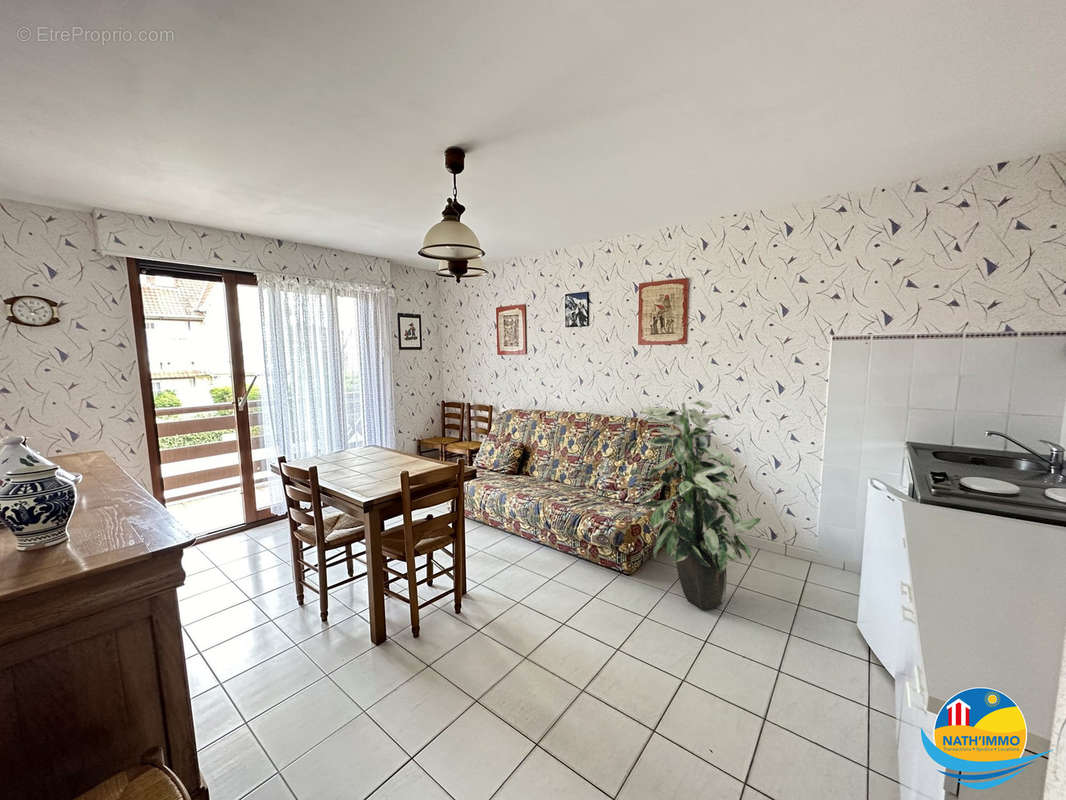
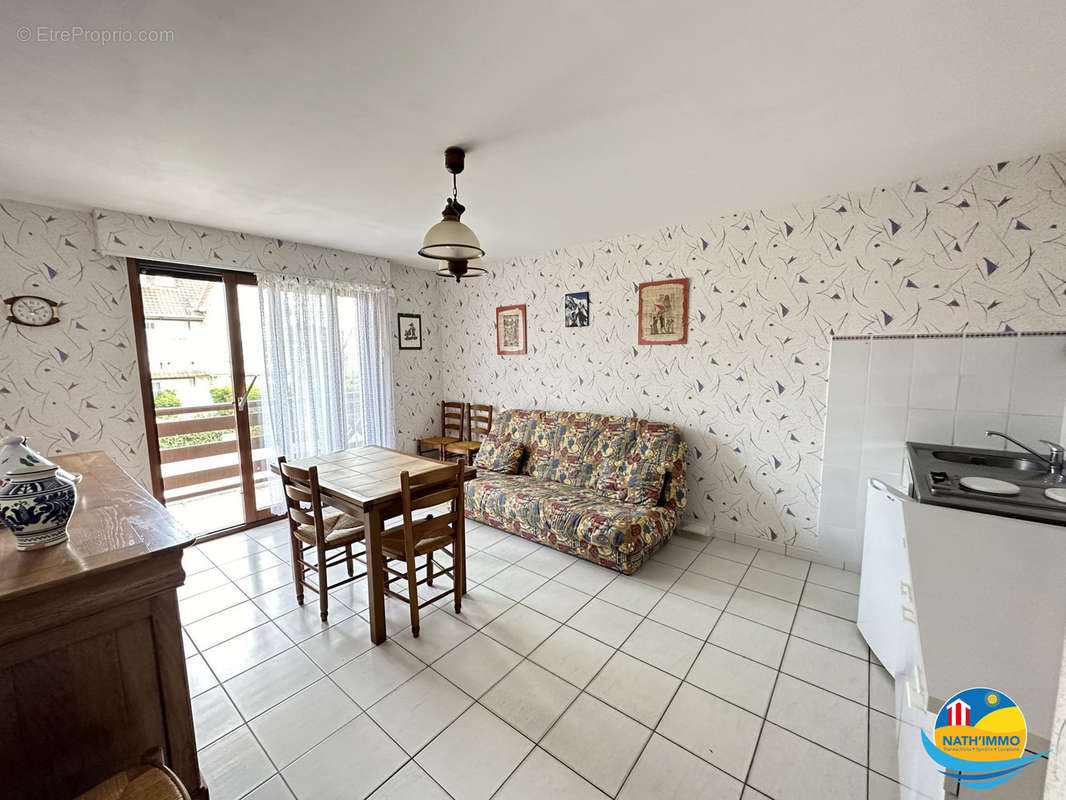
- indoor plant (693, 502)
